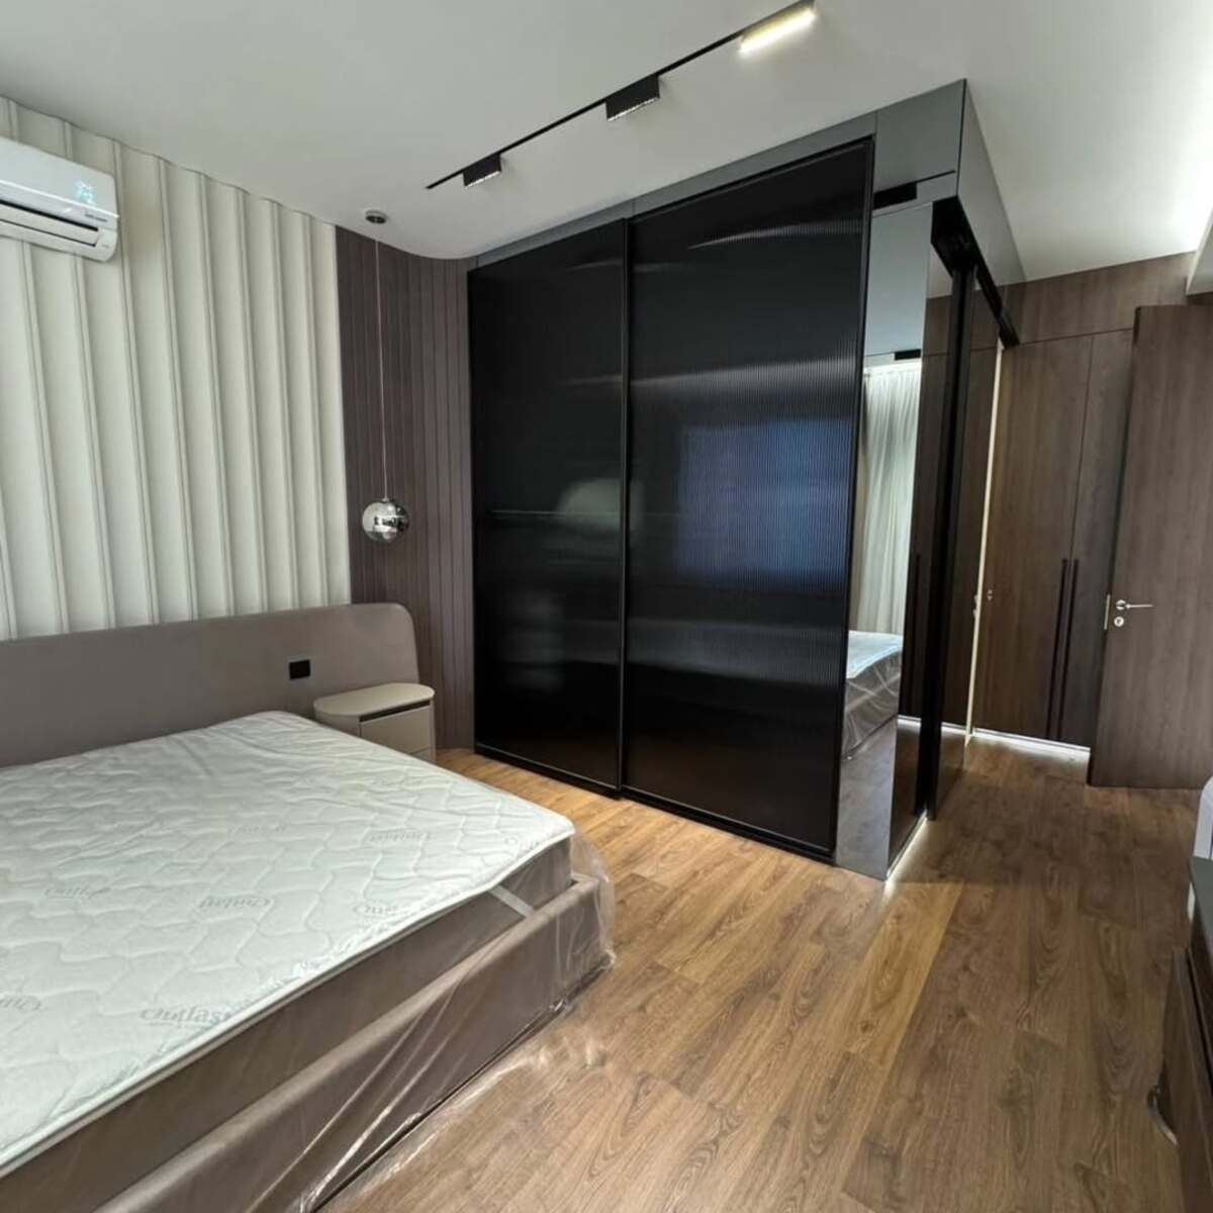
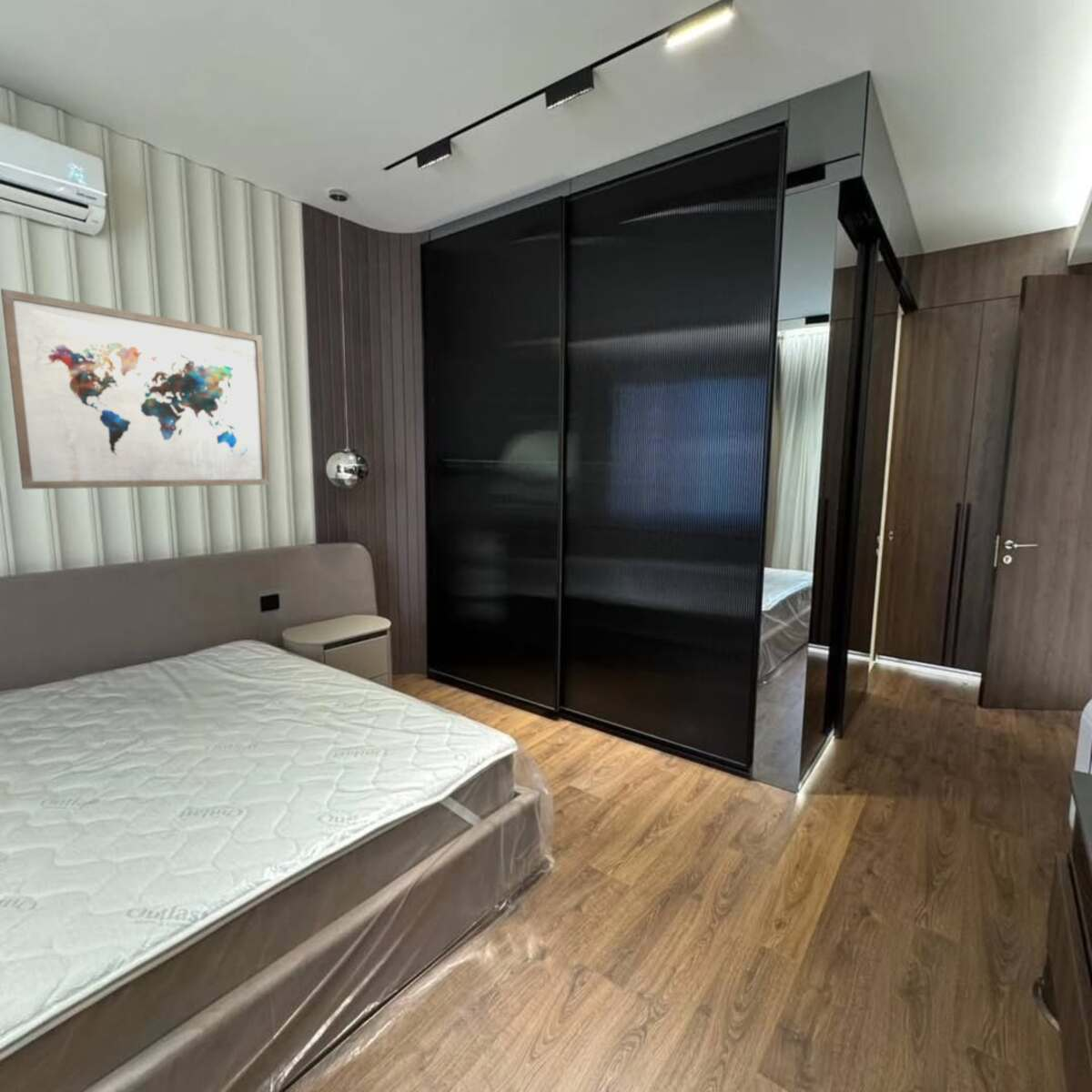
+ wall art (157, 402)
